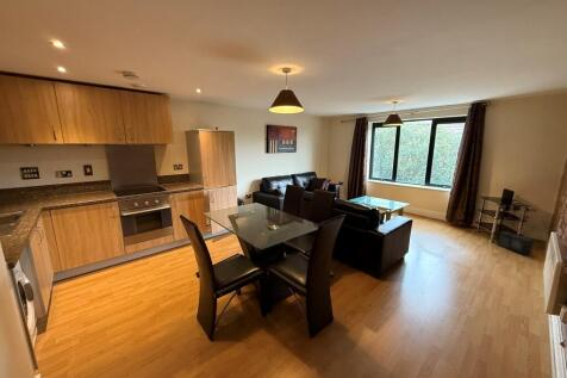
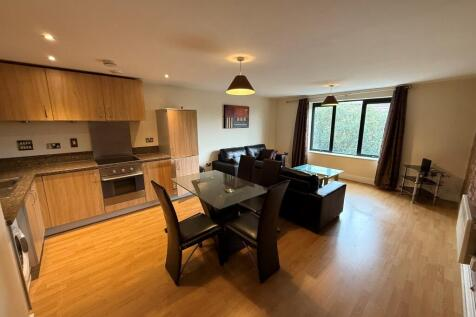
- speaker (513, 242)
